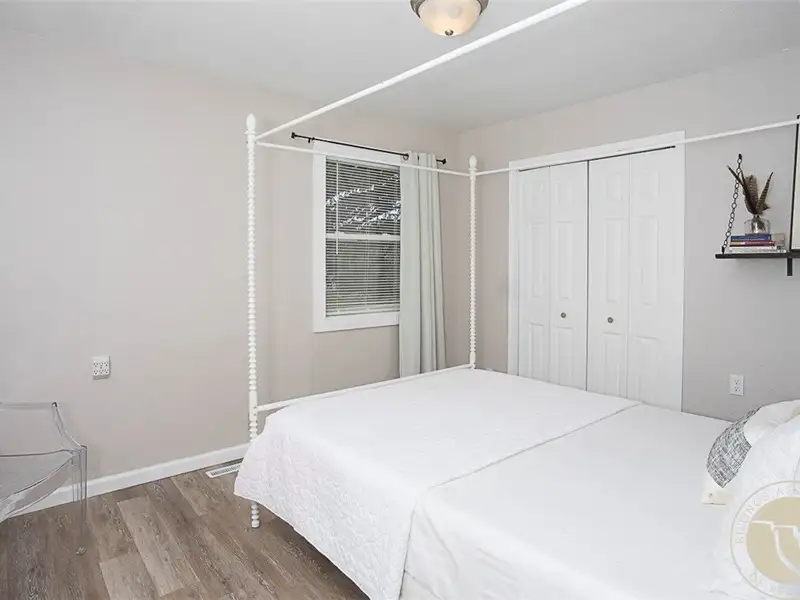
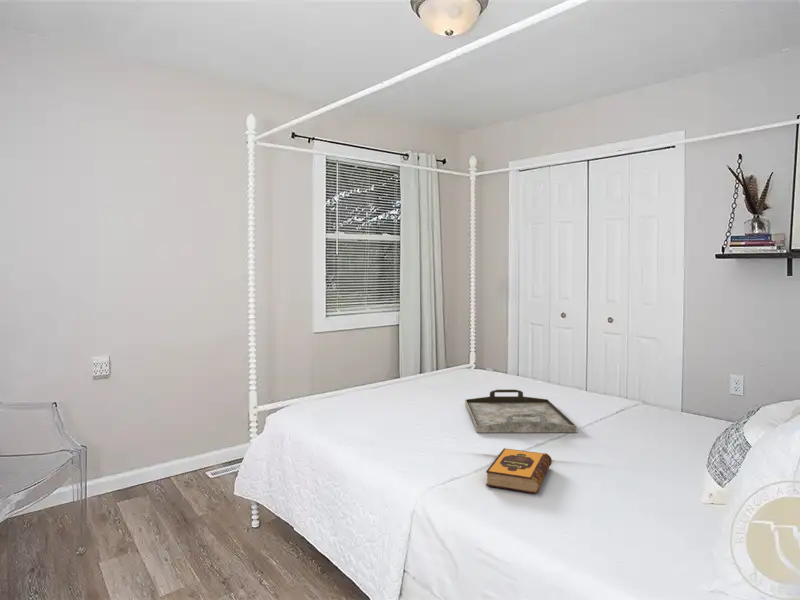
+ hardback book (520, 469)
+ serving tray (515, 408)
